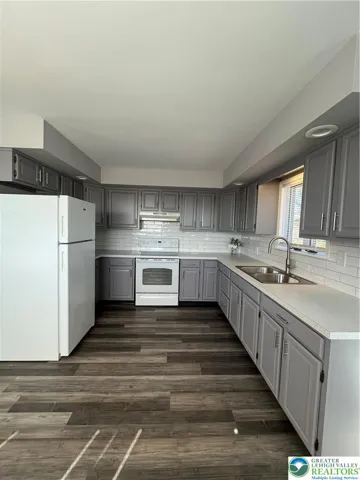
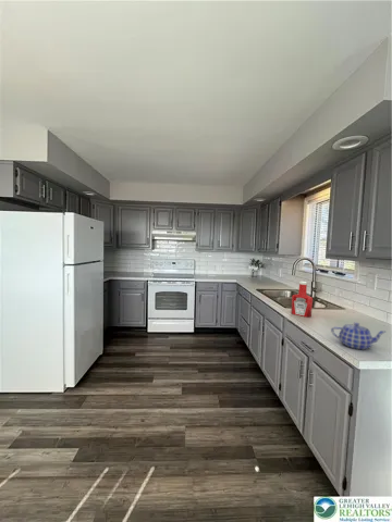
+ soap bottle (302, 298)
+ teapot (357, 334)
